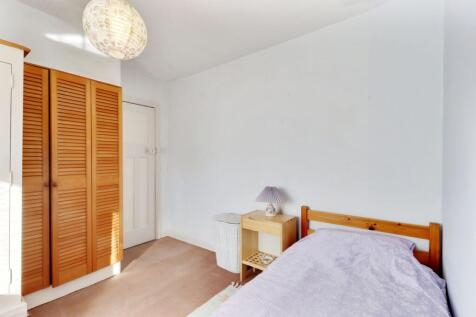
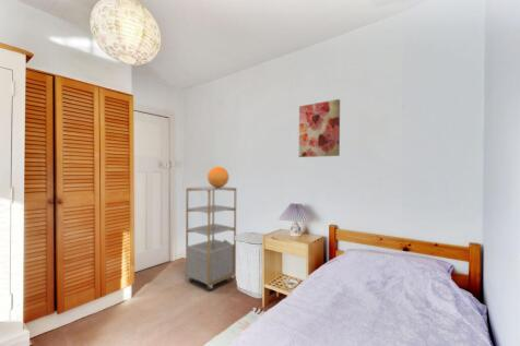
+ shelving unit (215, 232)
+ wall art (318, 129)
+ decorative sphere (217, 177)
